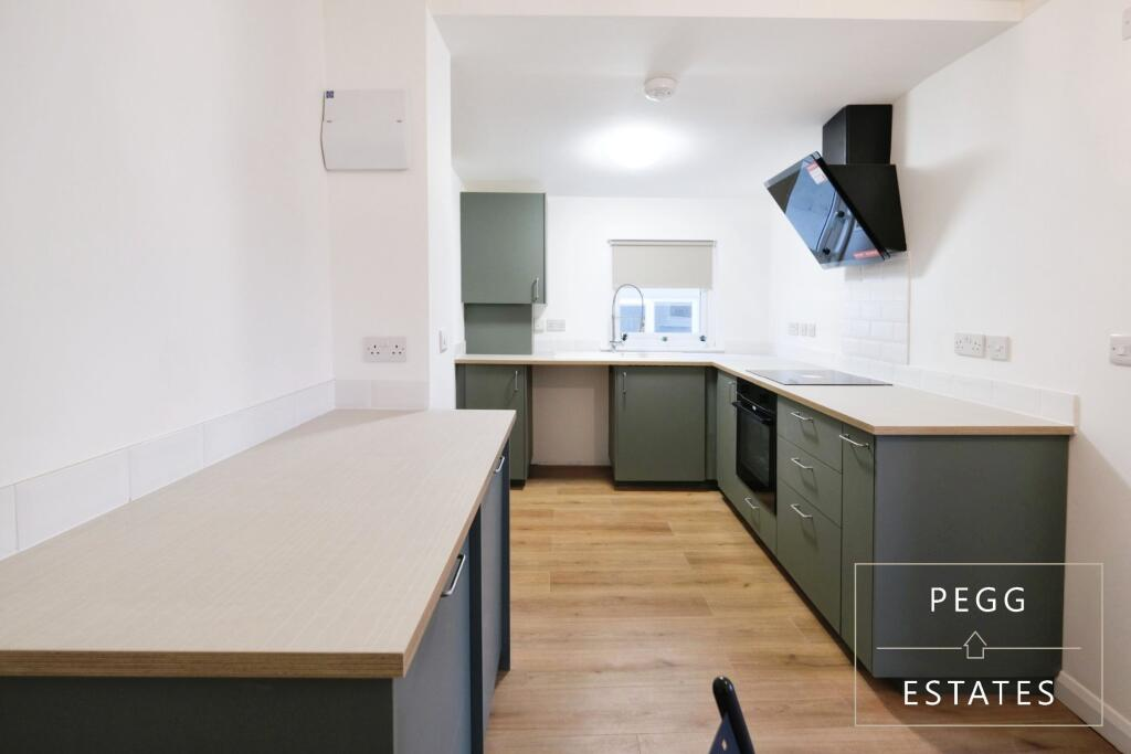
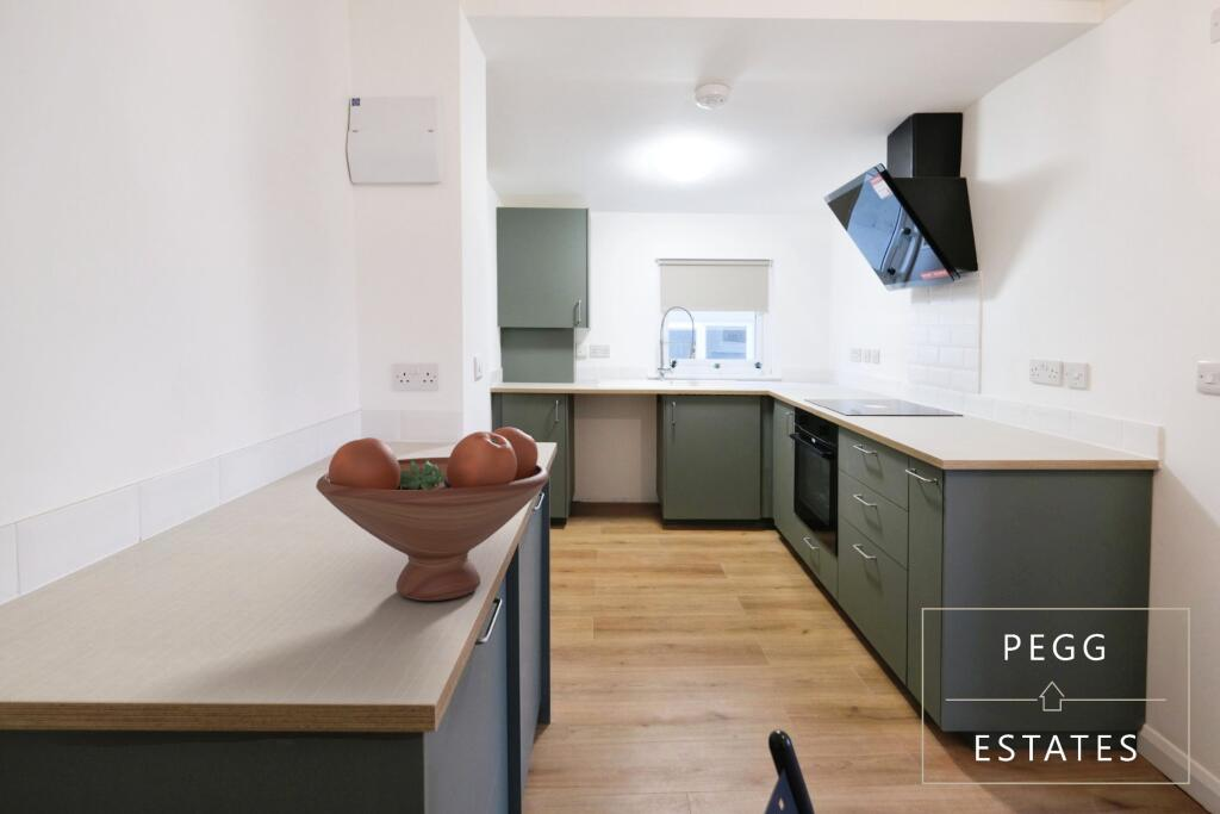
+ fruit bowl (437, 508)
